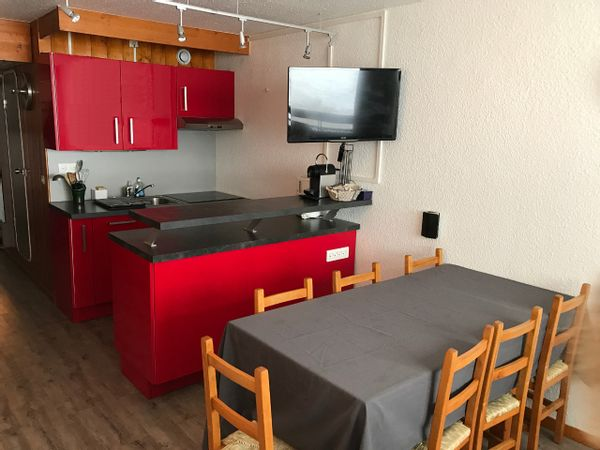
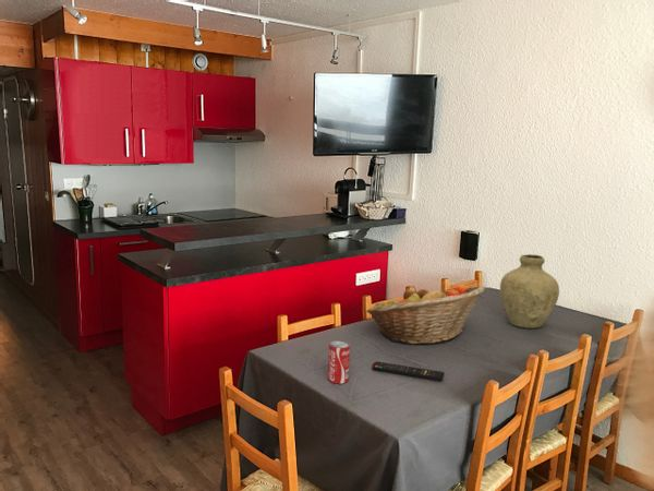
+ fruit basket (425, 308)
+ remote control (407, 371)
+ vase (529, 290)
+ beverage can (338, 361)
